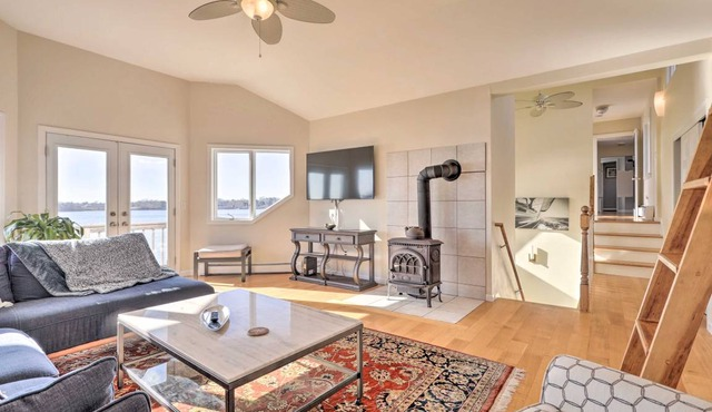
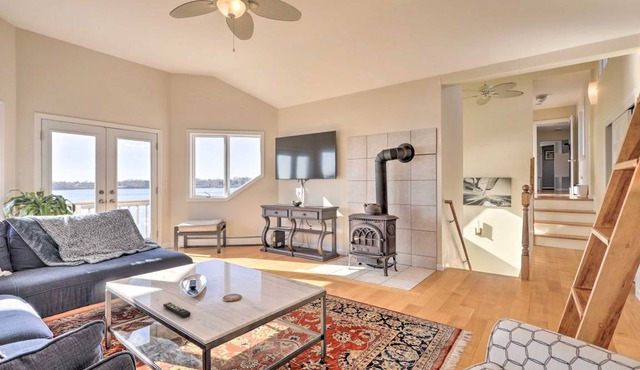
+ remote control (176, 309)
